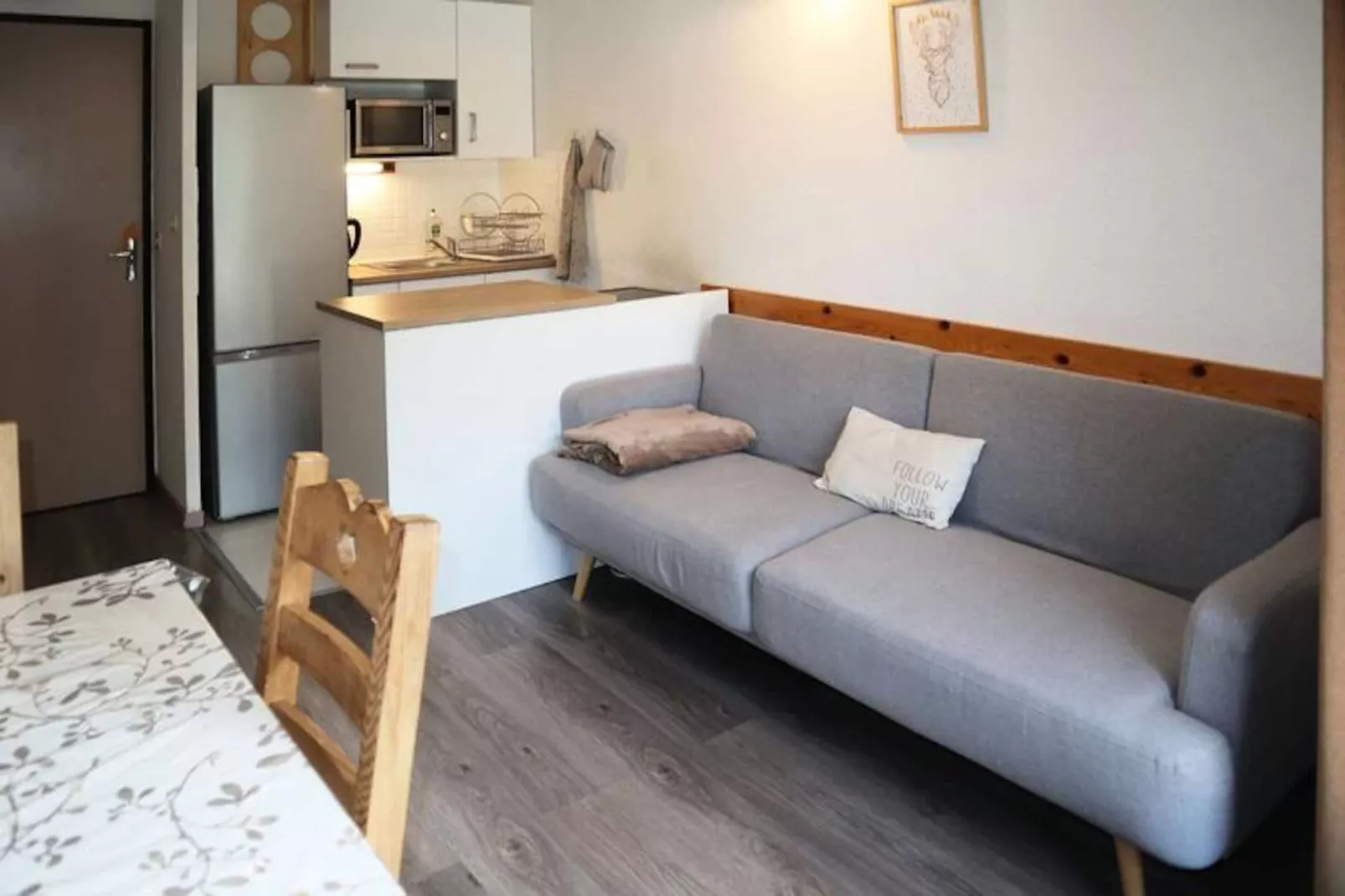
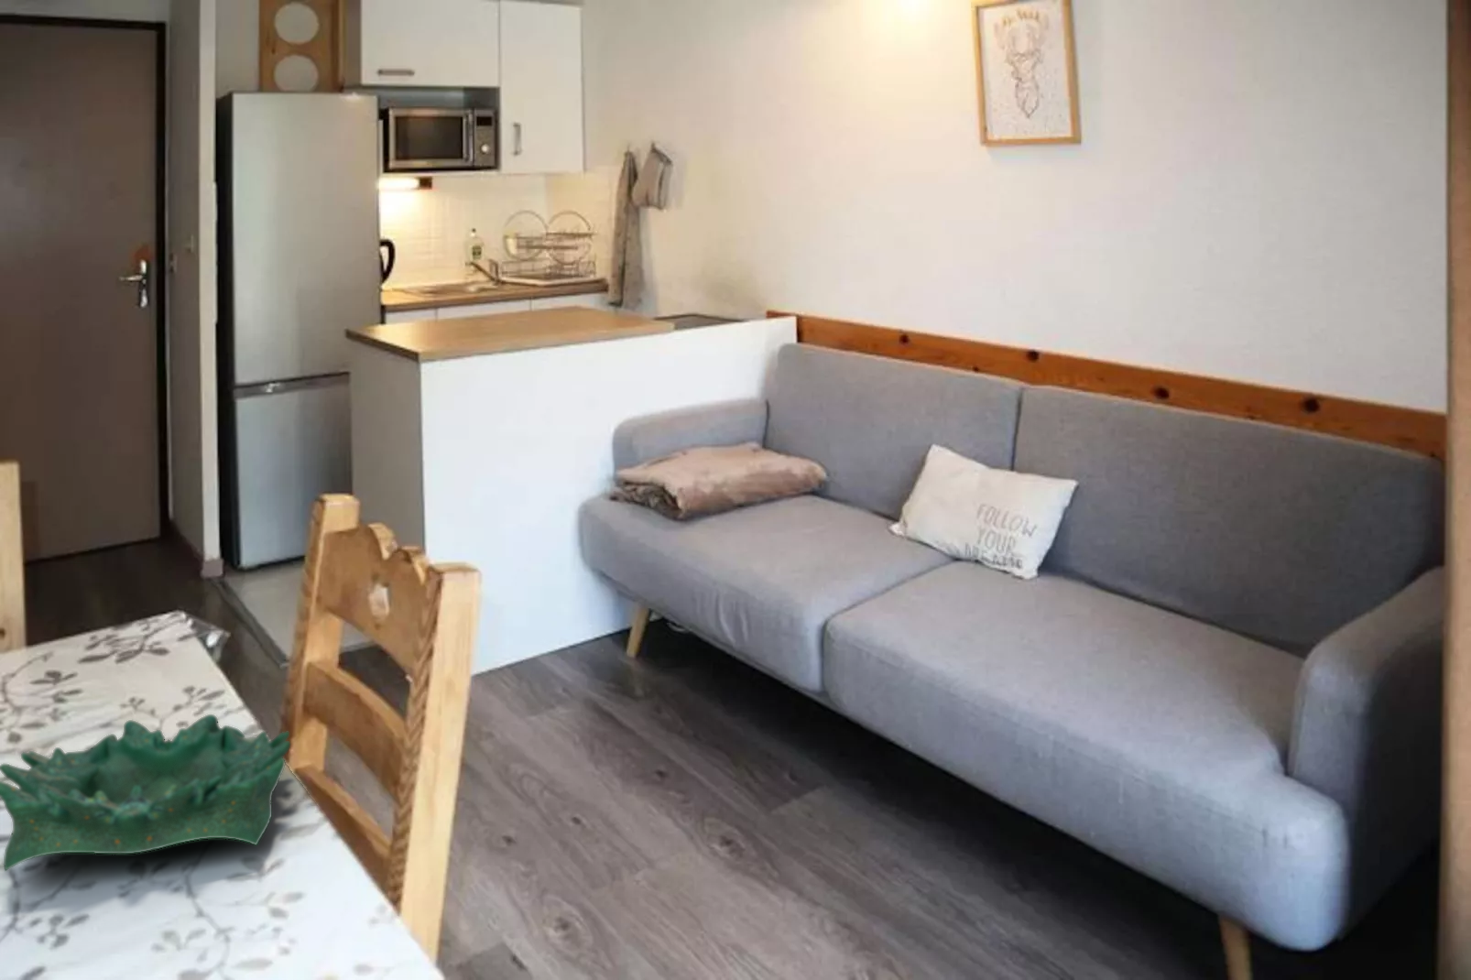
+ decorative bowl (152, 790)
